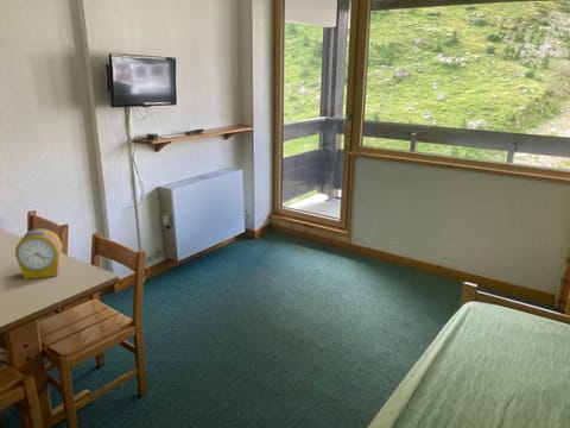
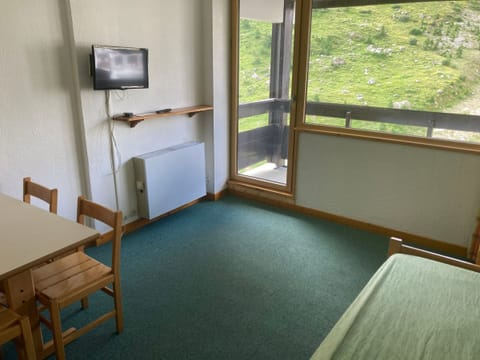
- alarm clock (39, 252)
